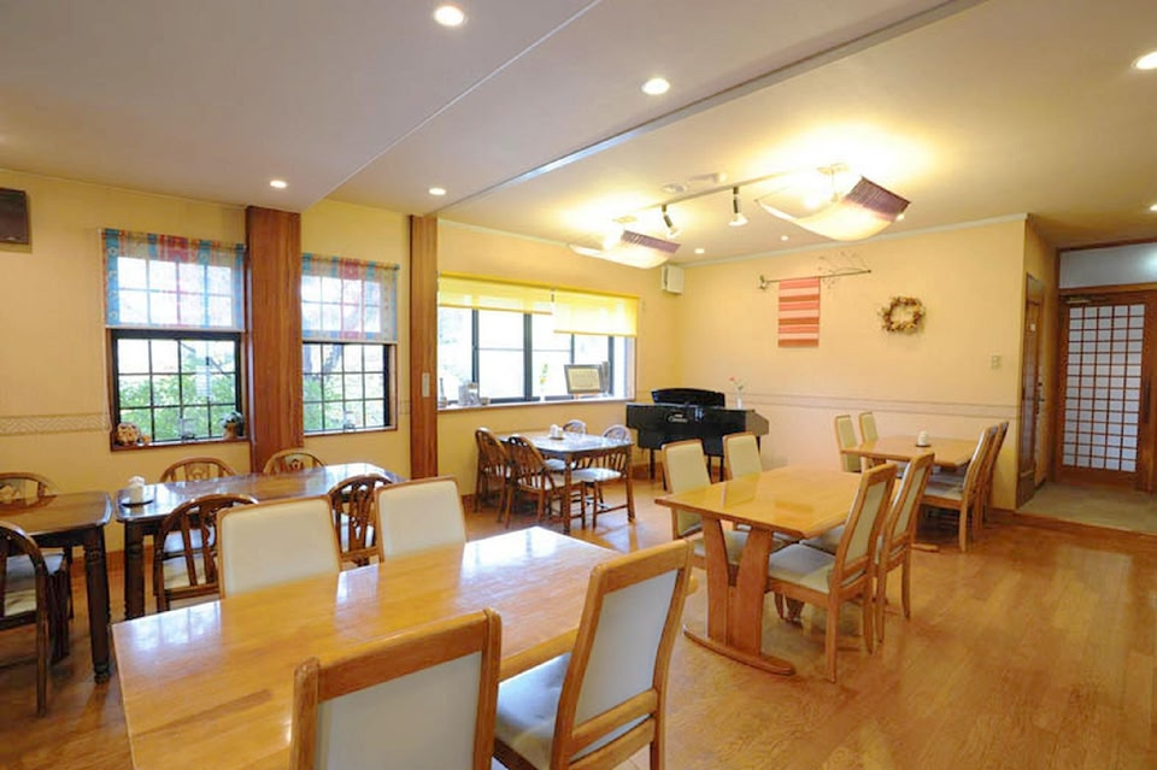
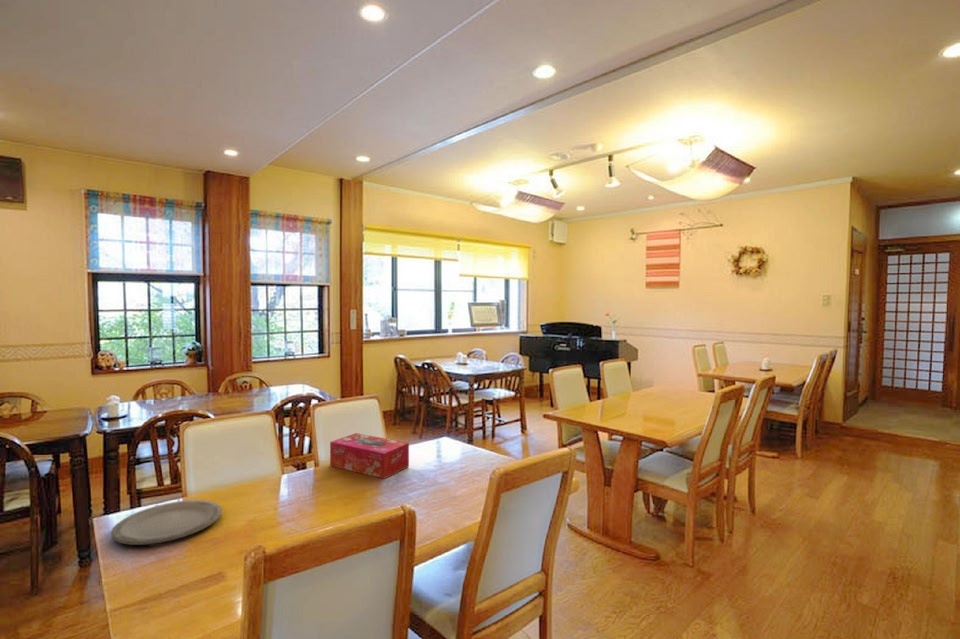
+ tissue box (369, 454)
+ plate (169, 521)
